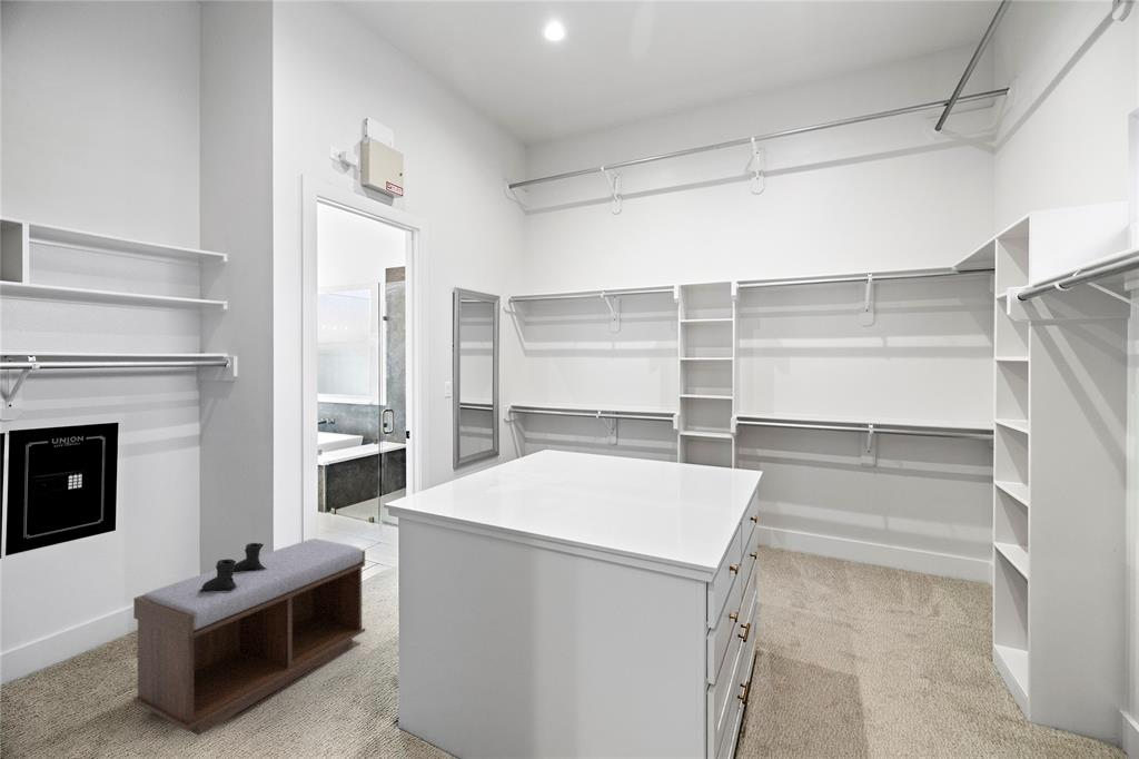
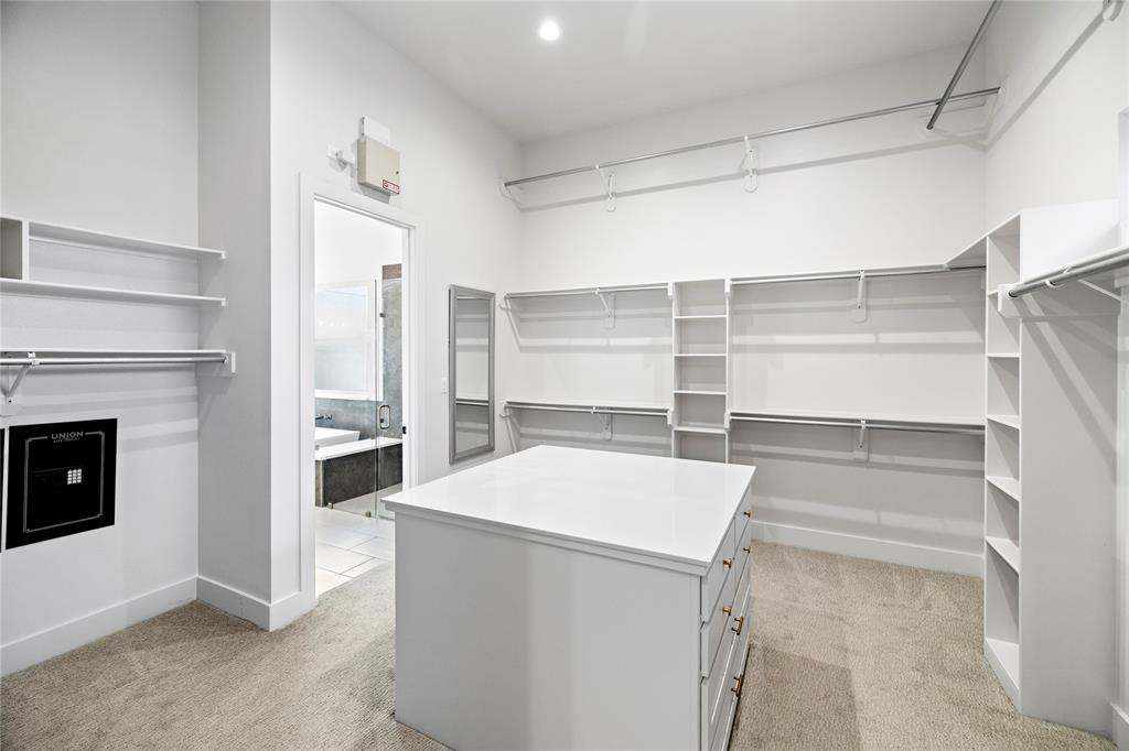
- boots (235, 564)
- bench (264, 619)
